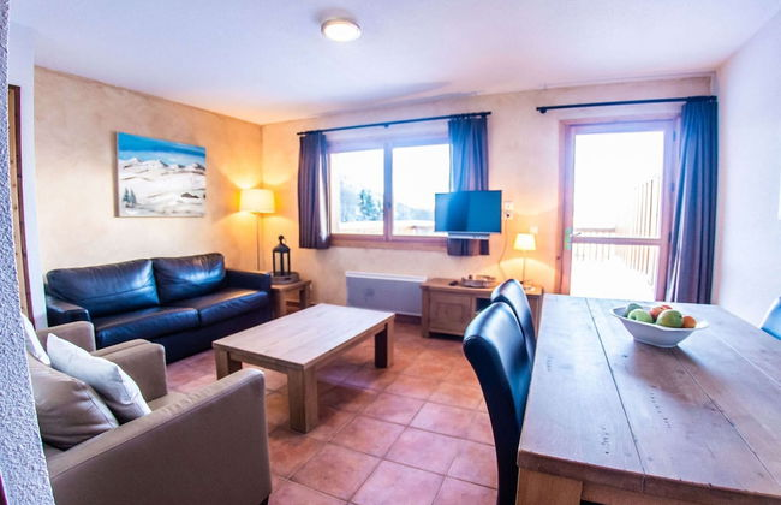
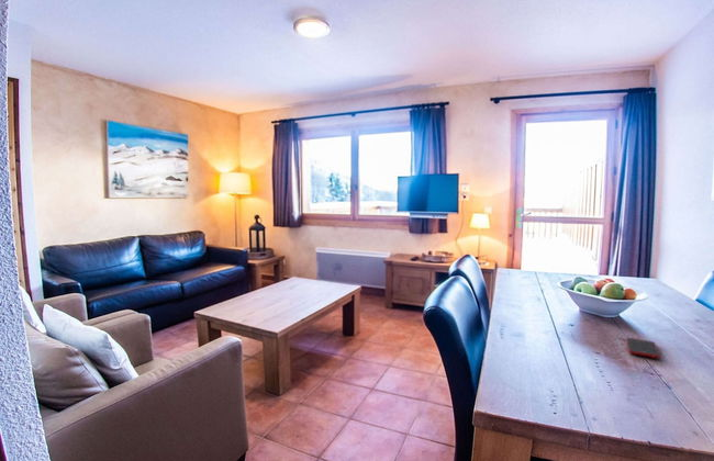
+ cell phone (642, 347)
